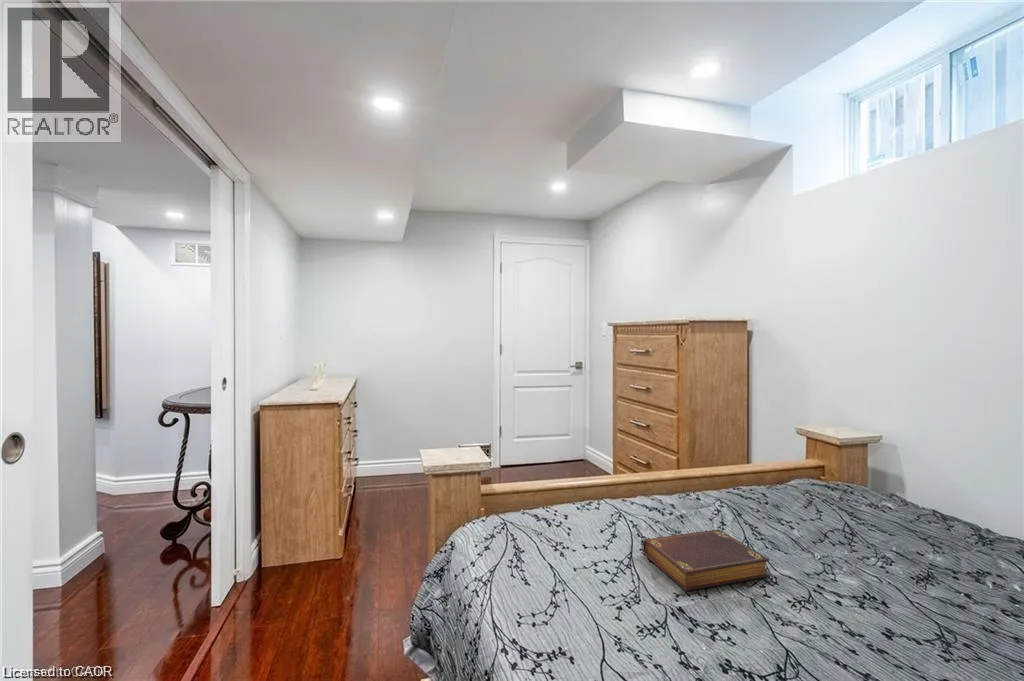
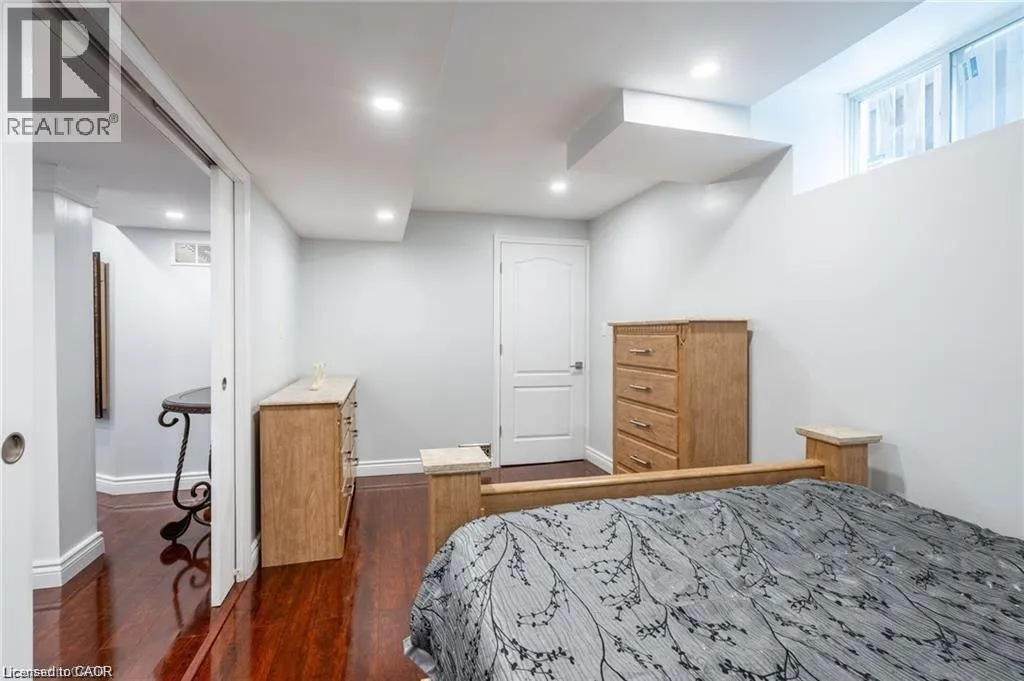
- book (702, 556)
